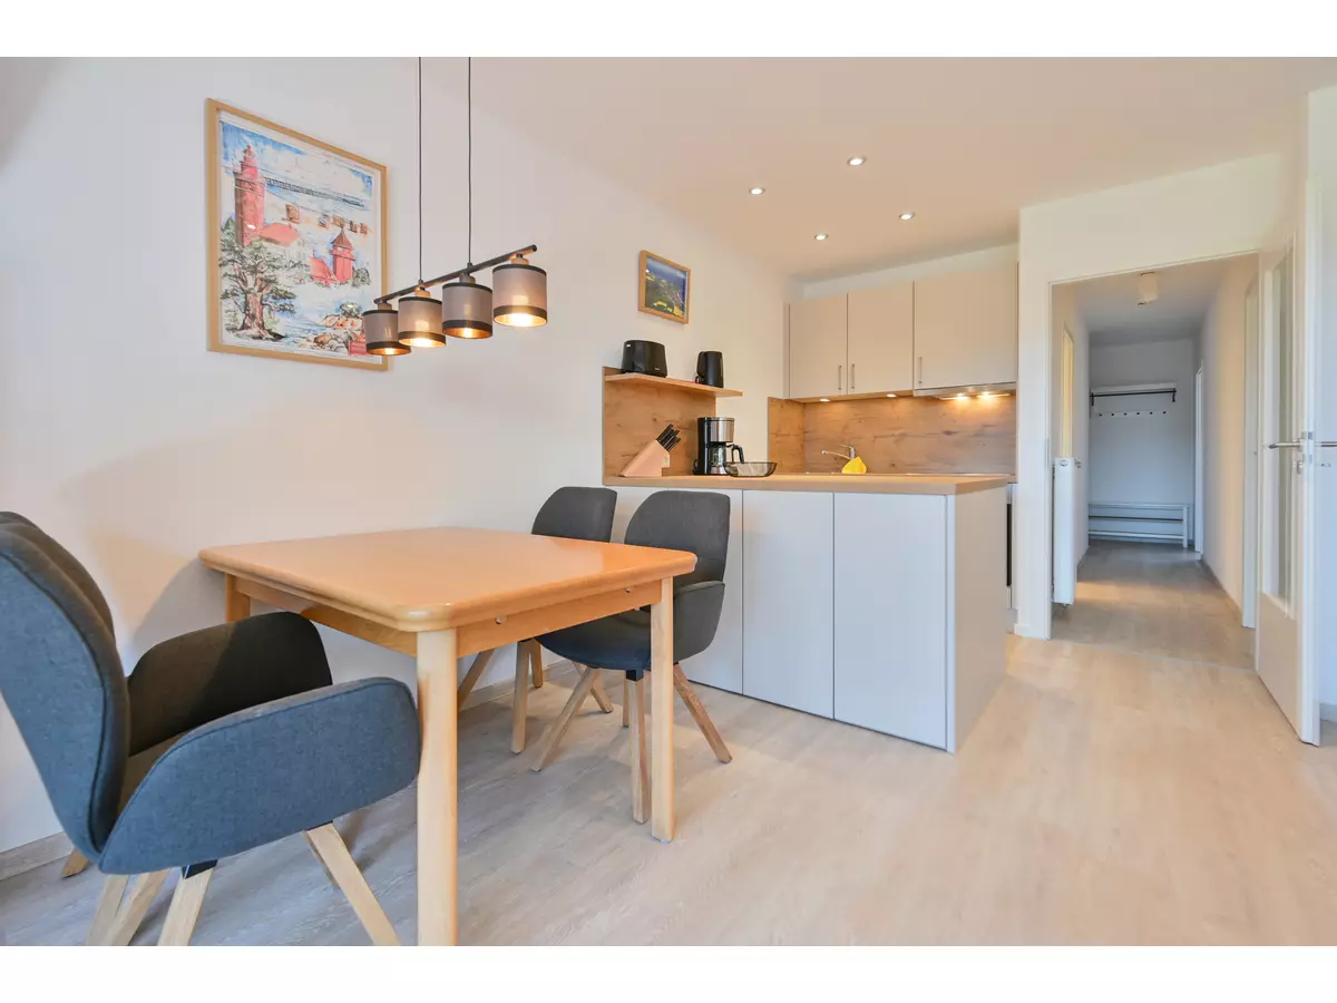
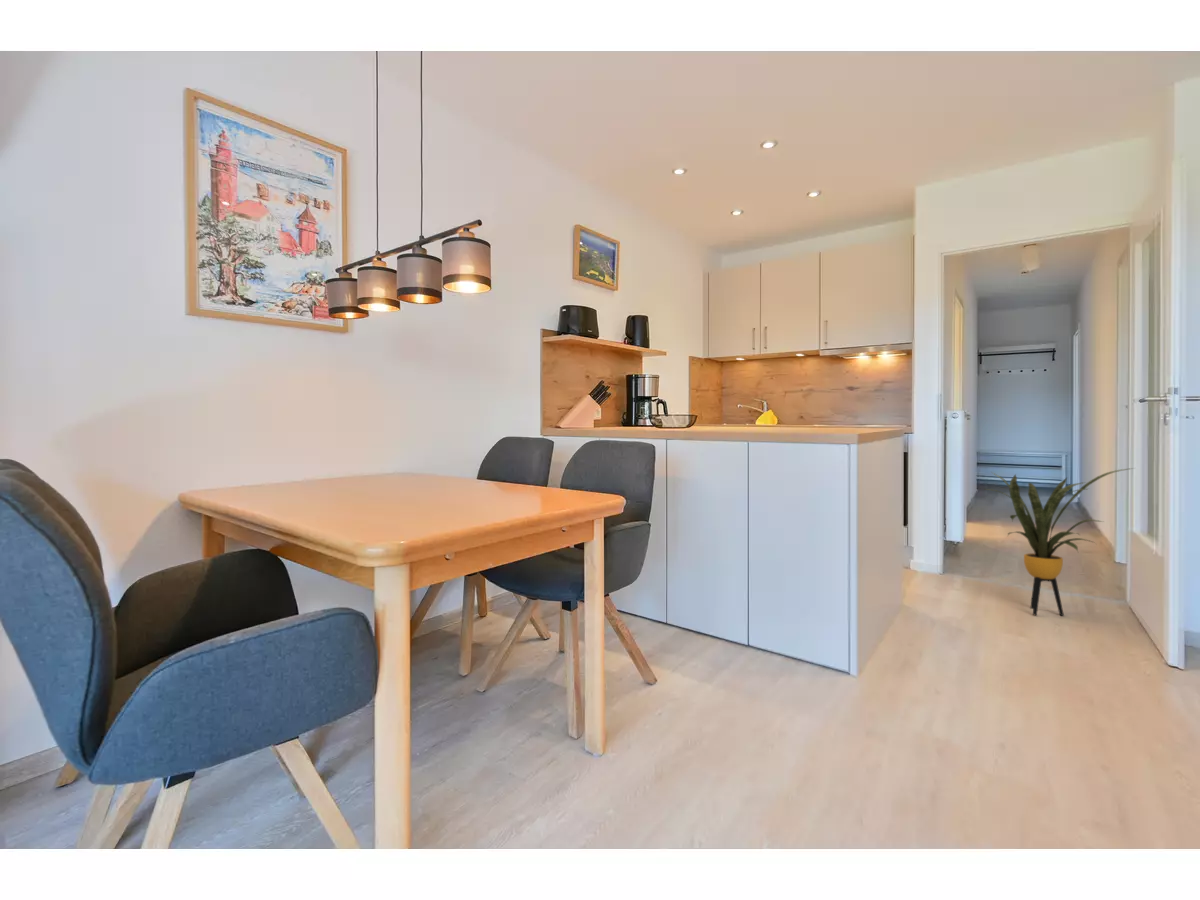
+ house plant (1051, 541)
